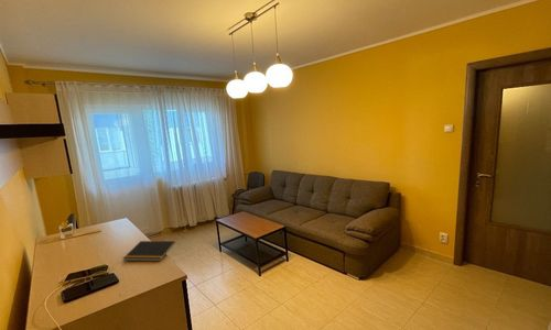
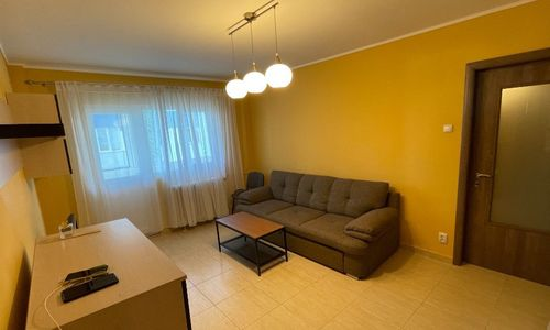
- notepad (150, 250)
